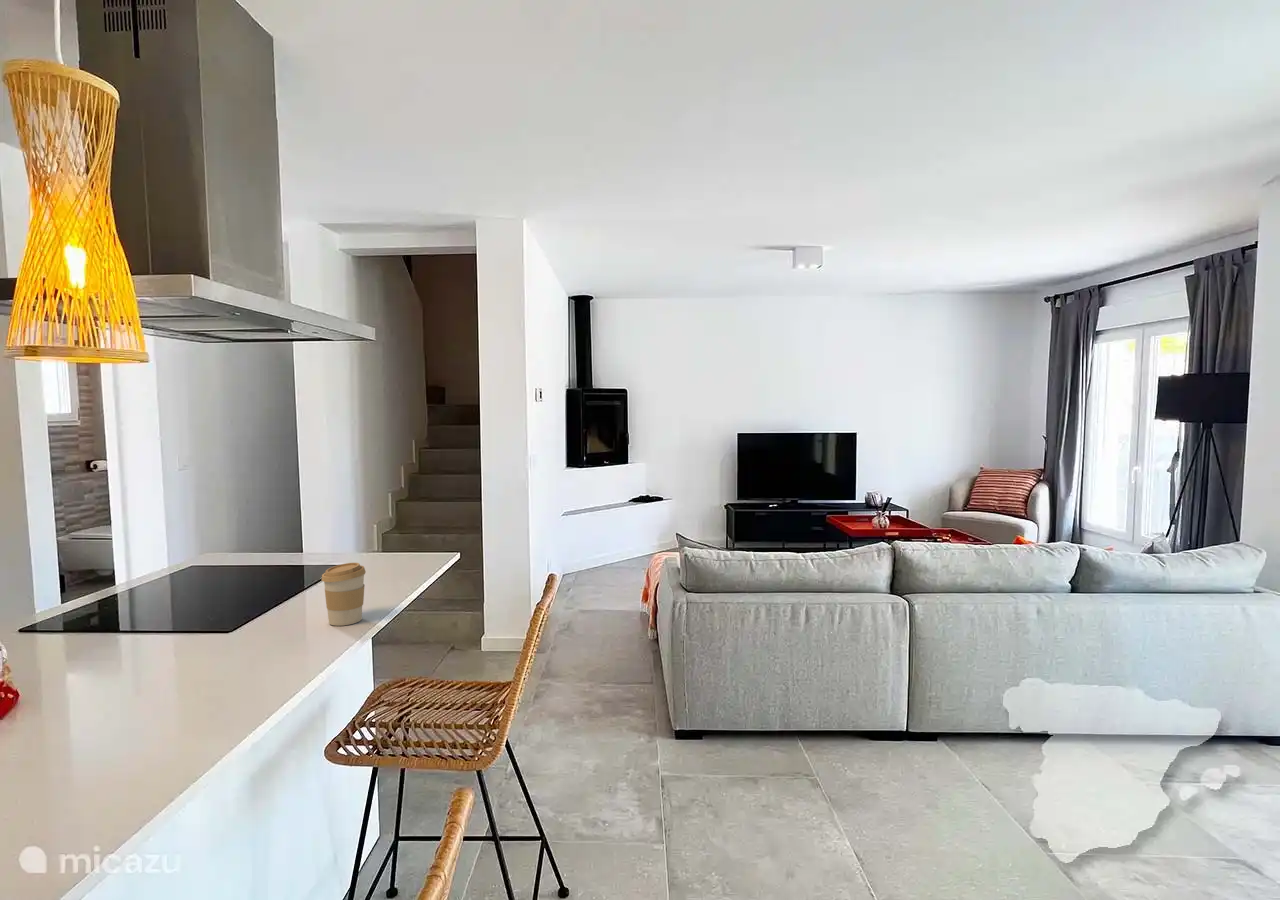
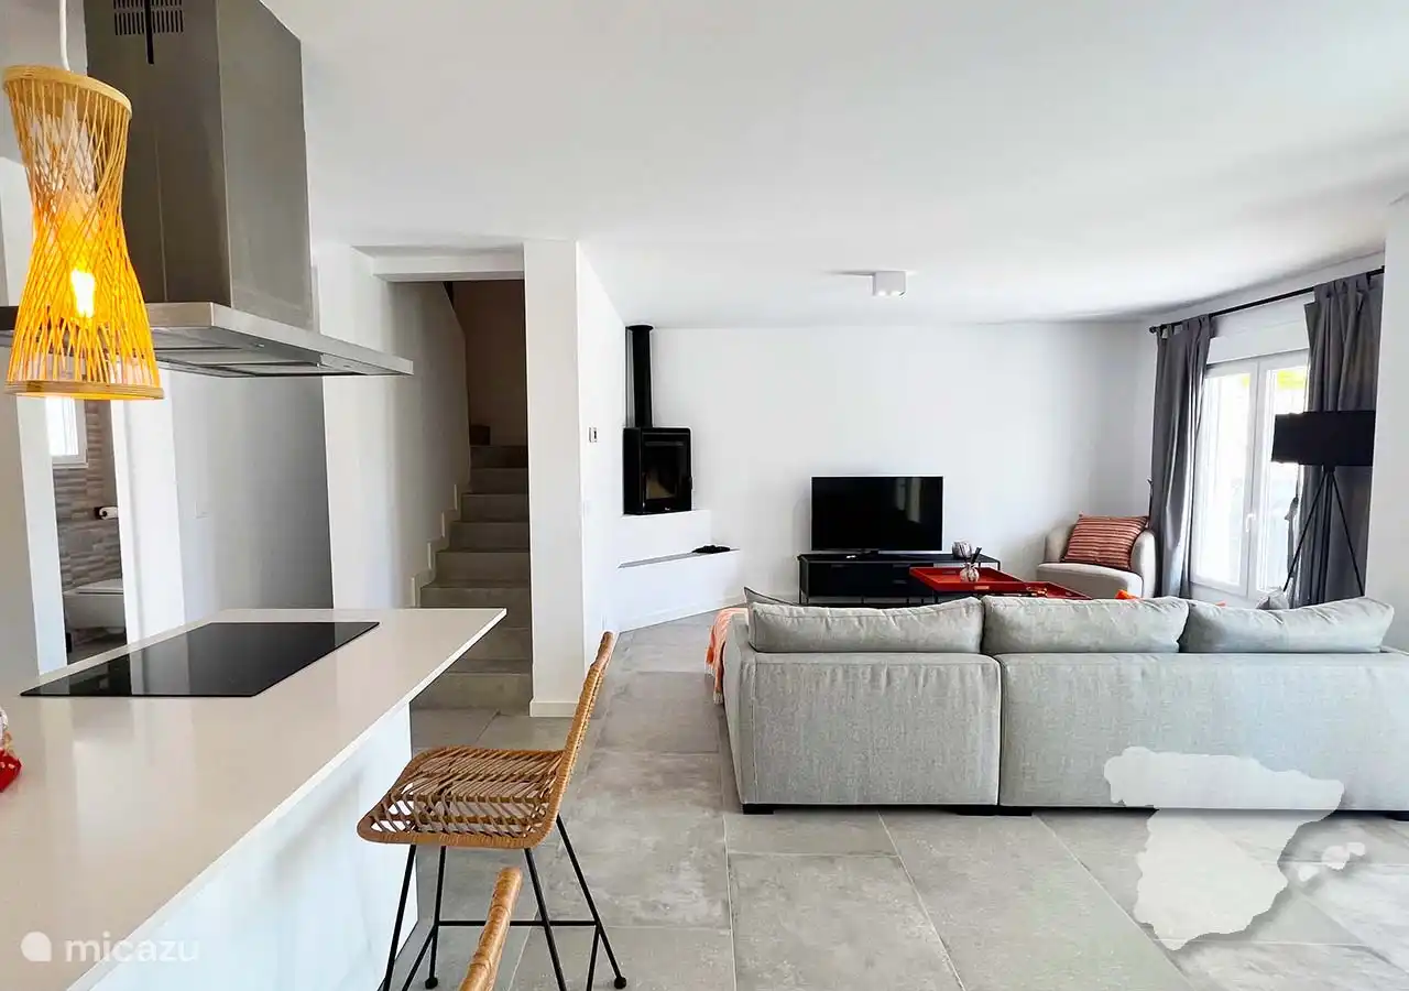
- coffee cup (344, 593)
